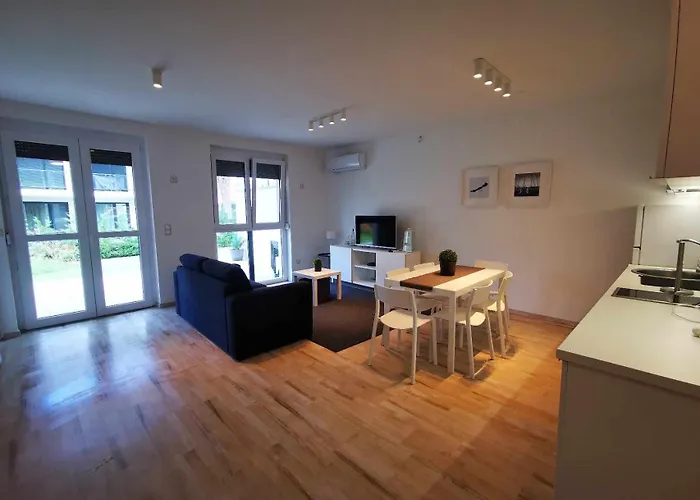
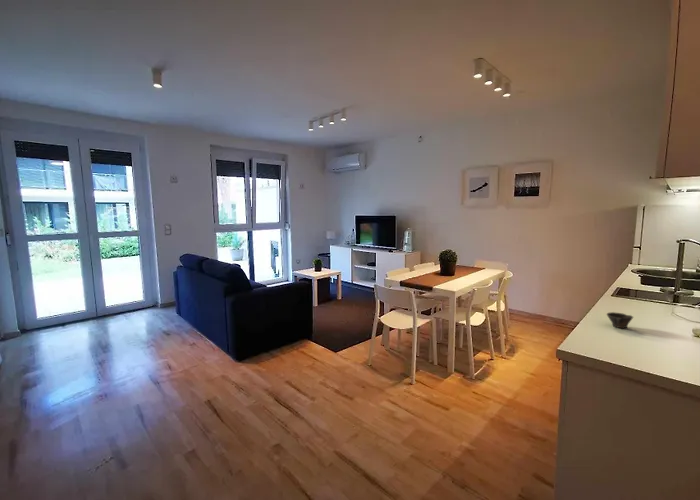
+ cup (618, 321)
